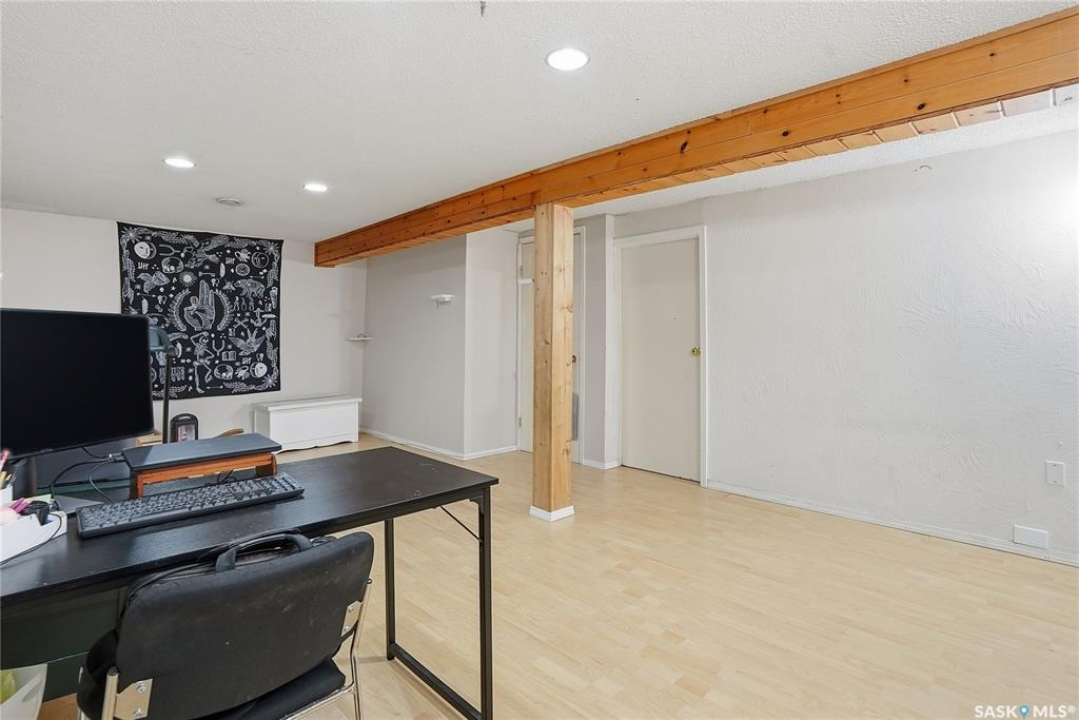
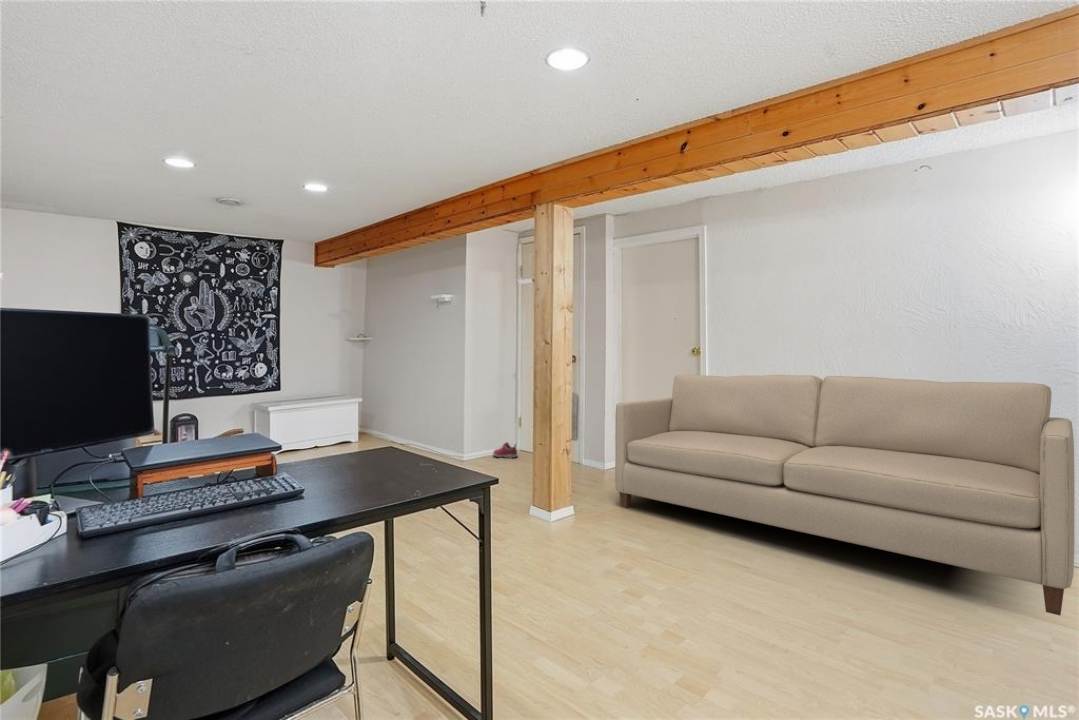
+ sofa (807, 453)
+ shoe (504, 449)
